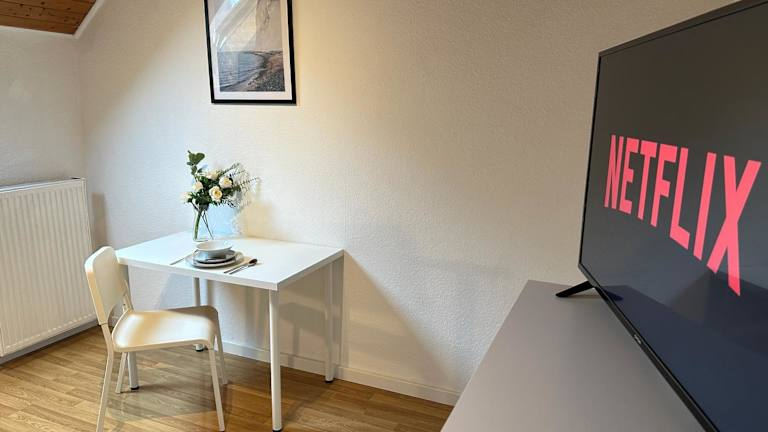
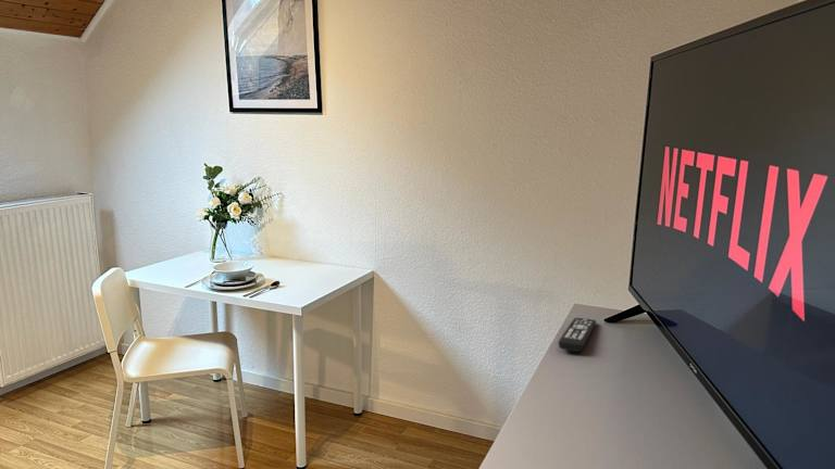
+ remote control (577, 333)
